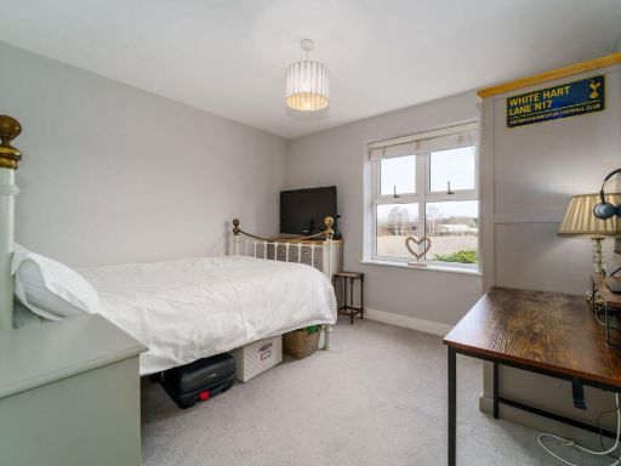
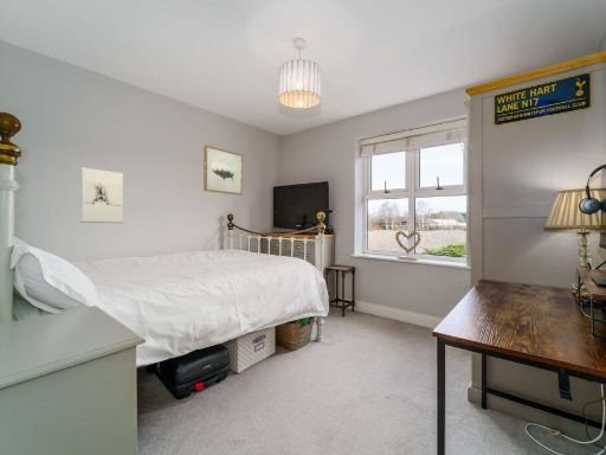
+ wall art (224, 171)
+ wall sculpture (102, 197)
